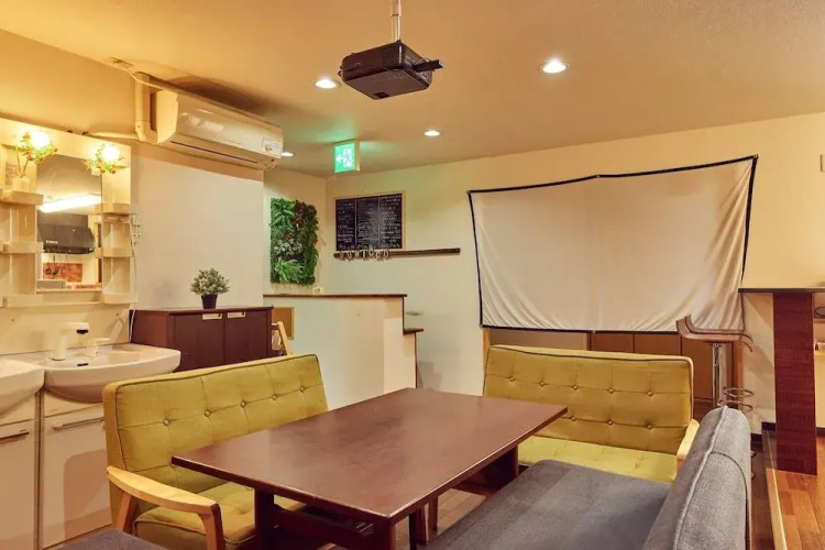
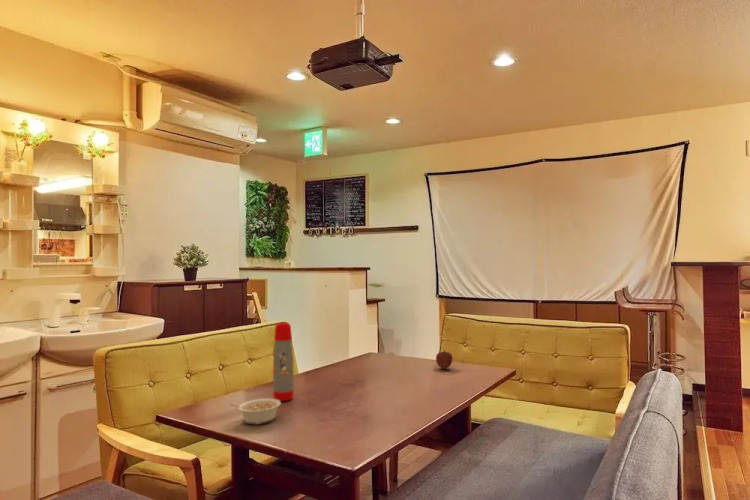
+ water bottle (283, 360)
+ legume (258, 411)
+ fruit (444, 359)
